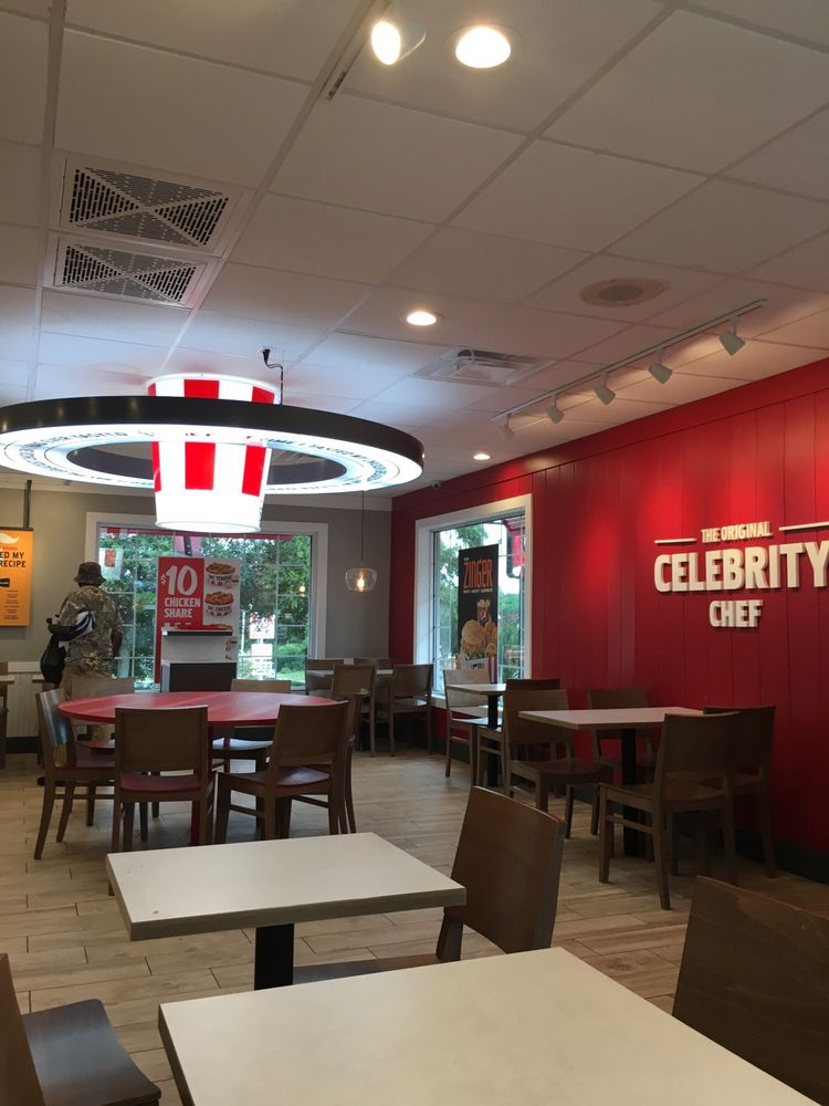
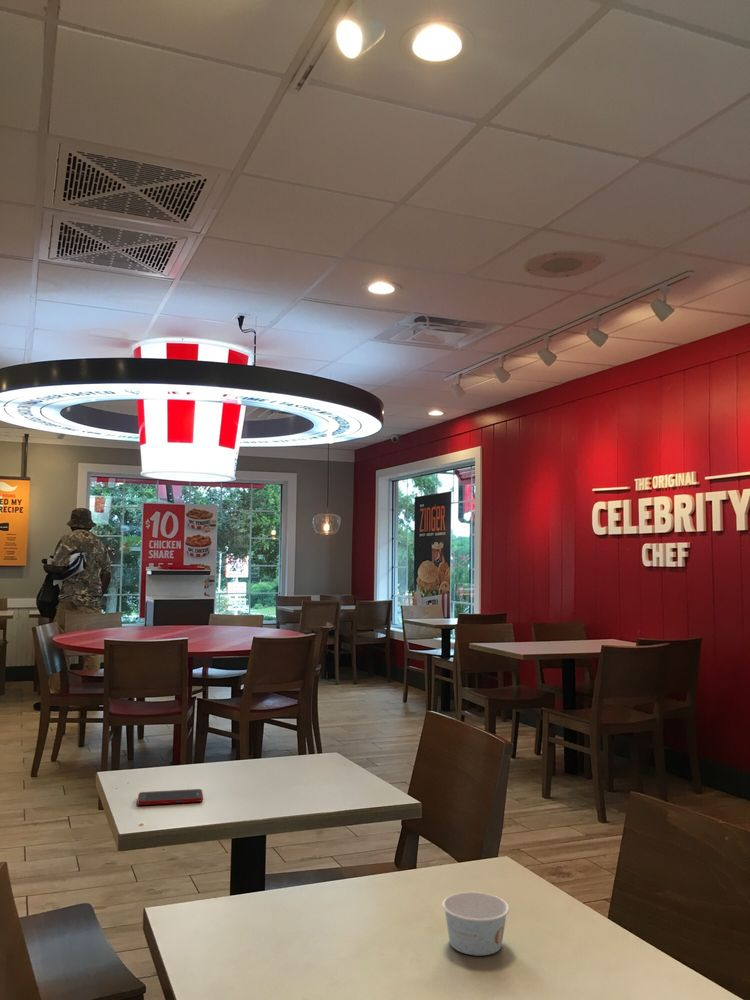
+ cell phone (170, 797)
+ paper cup (475, 923)
